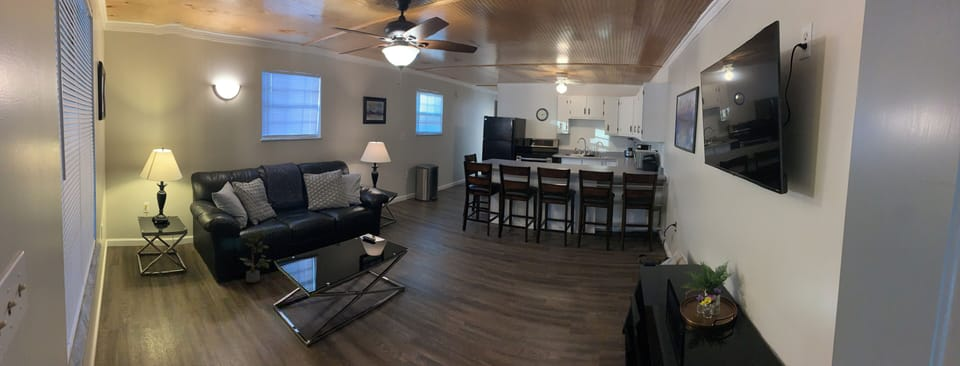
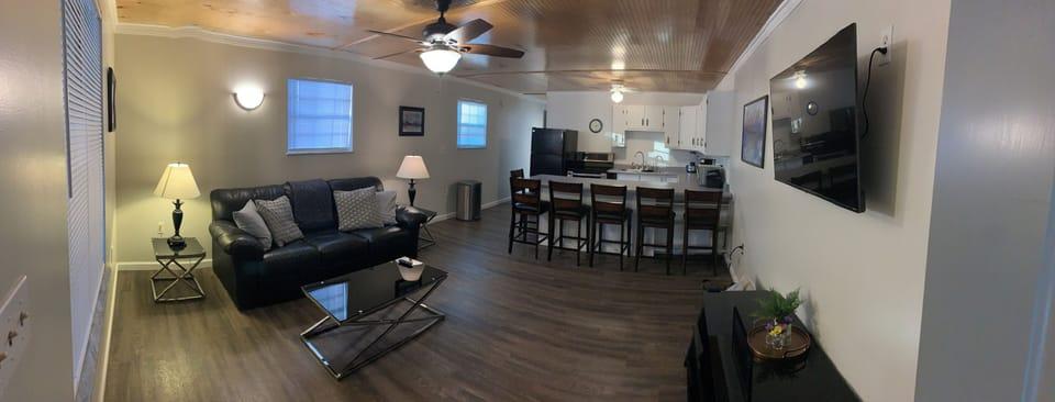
- potted plant (258, 252)
